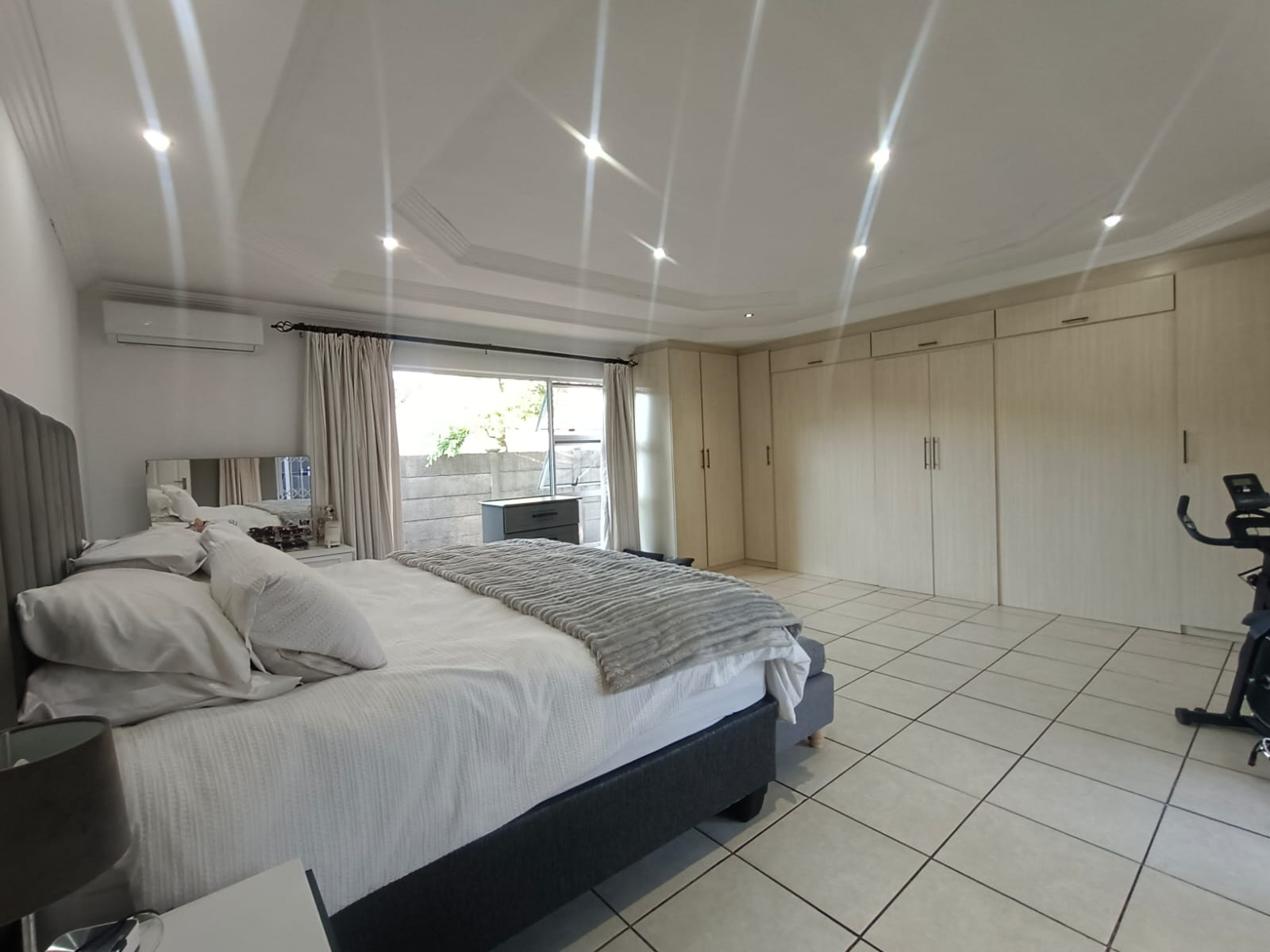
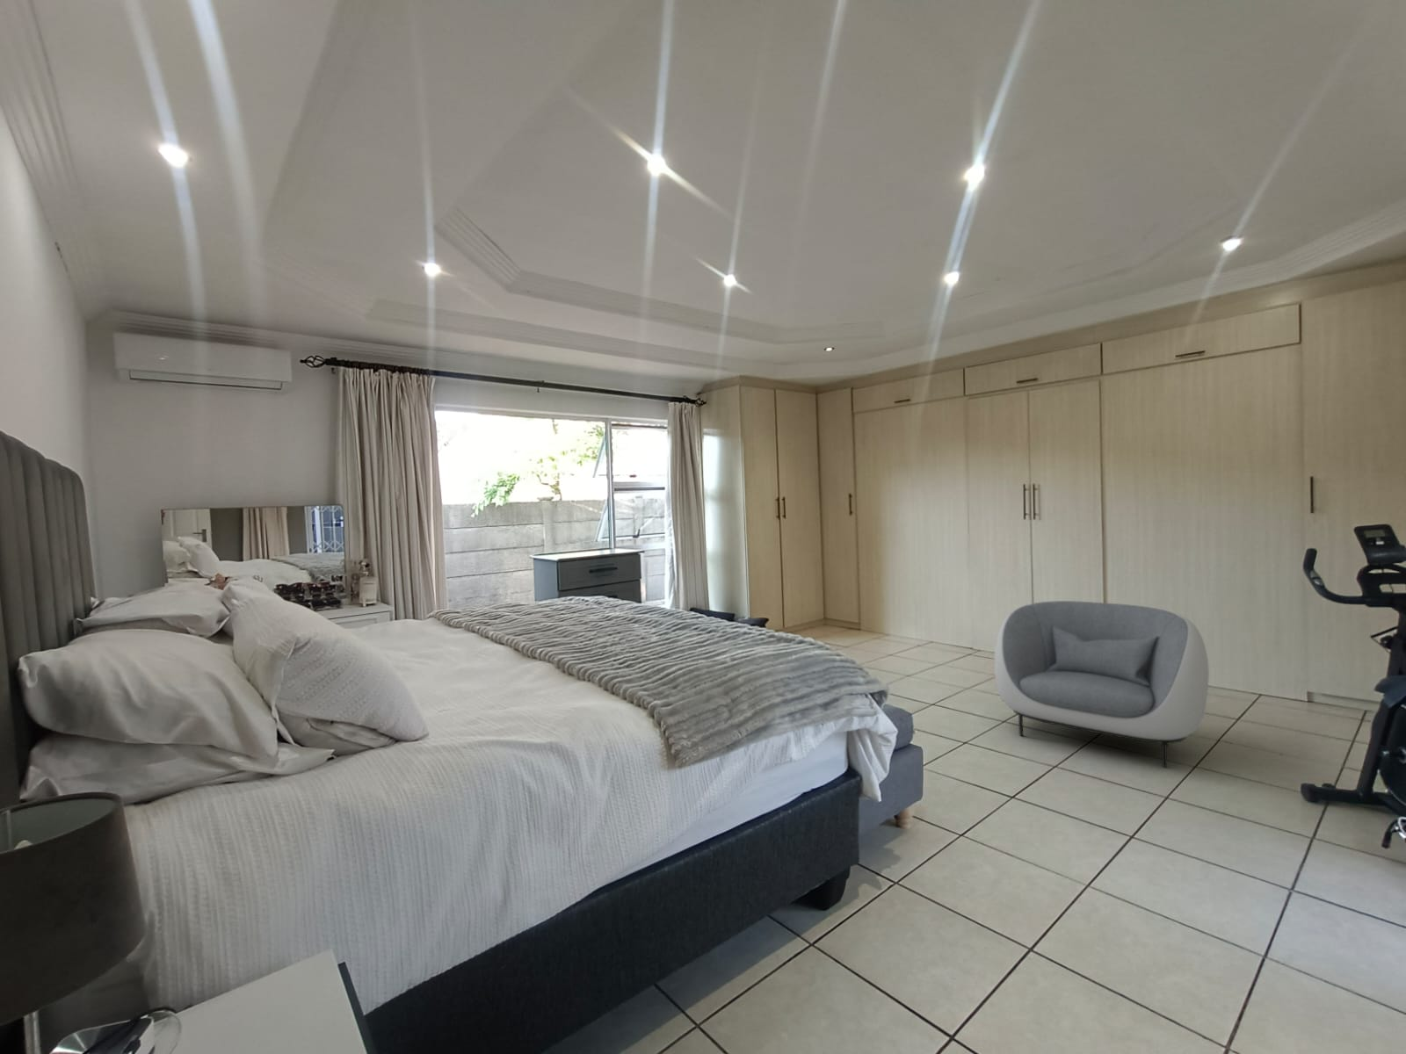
+ armchair (1094, 674)
